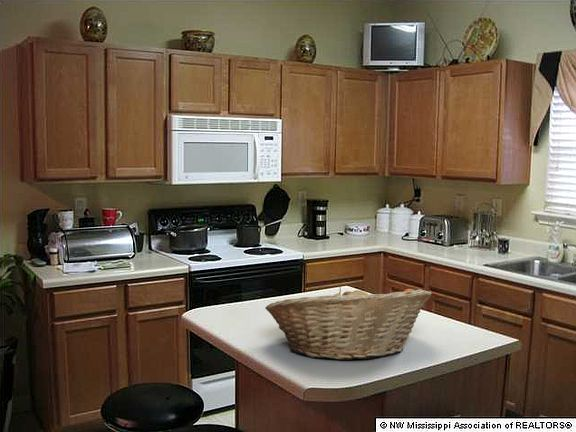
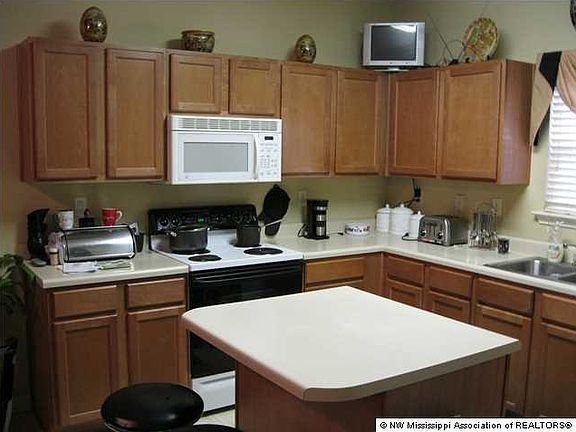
- fruit basket (348, 314)
